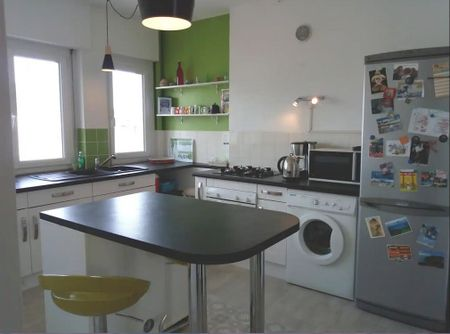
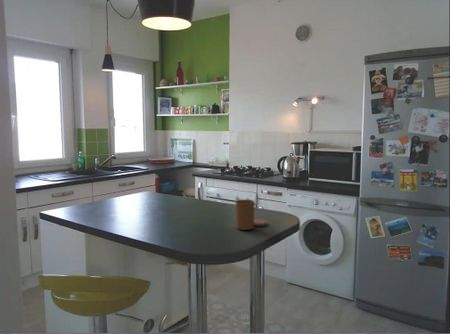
+ candle (251, 212)
